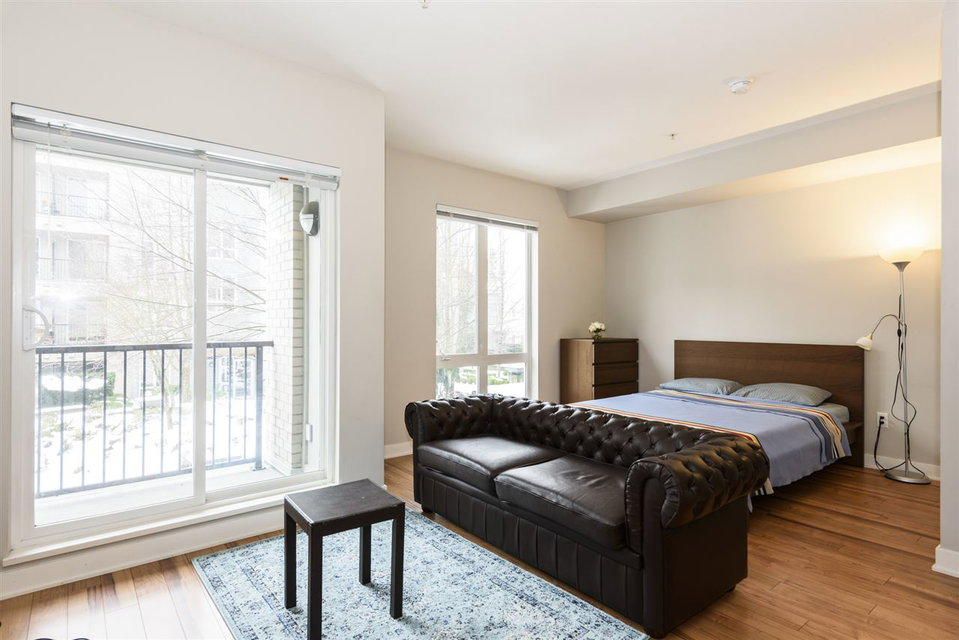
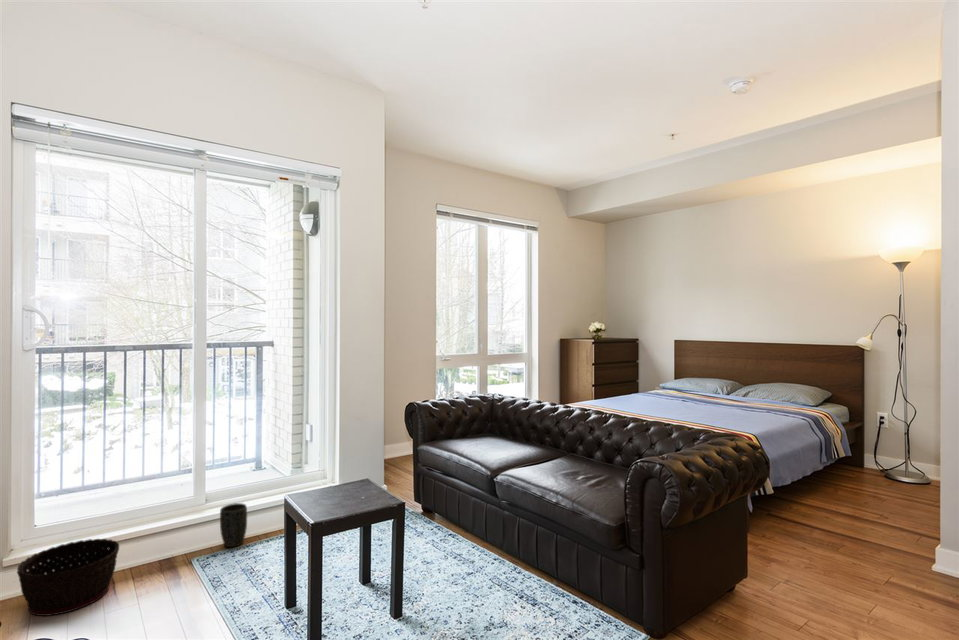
+ basket (70, 576)
+ plant pot (233, 525)
